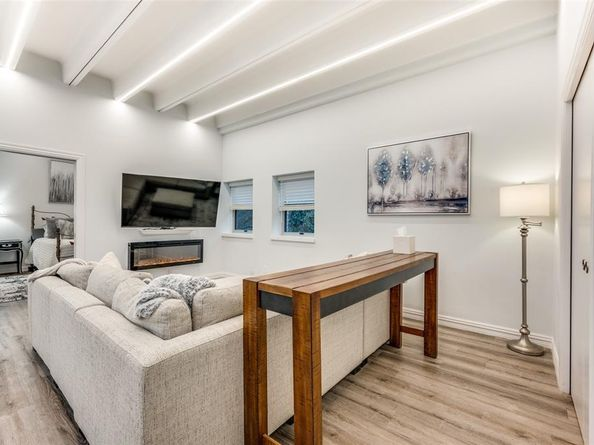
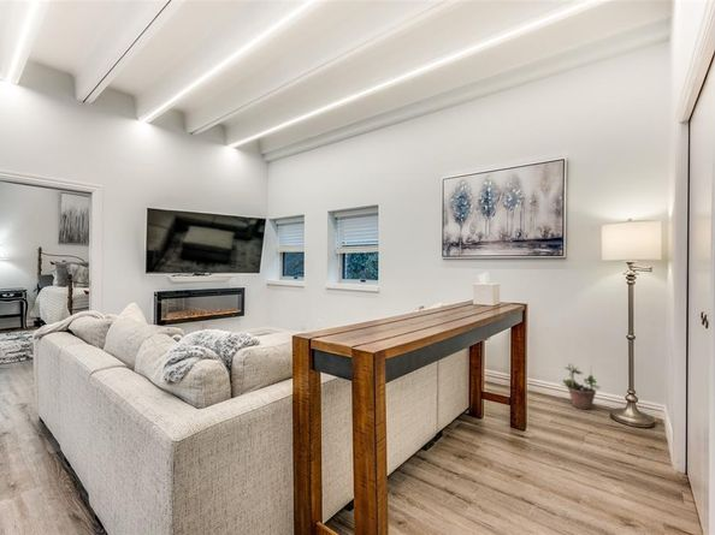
+ potted plant (580, 385)
